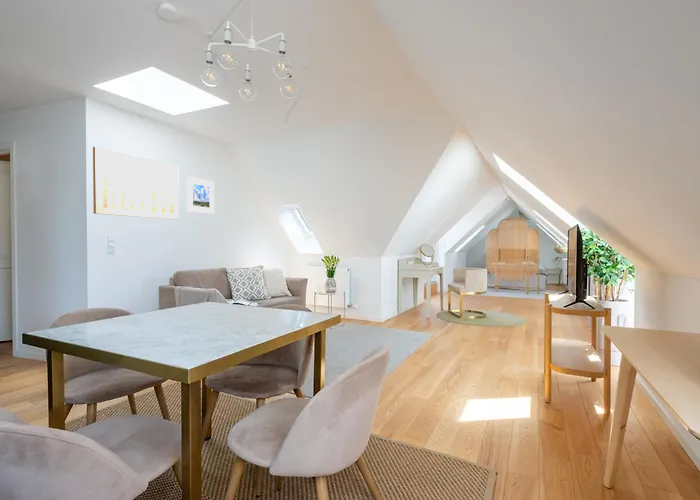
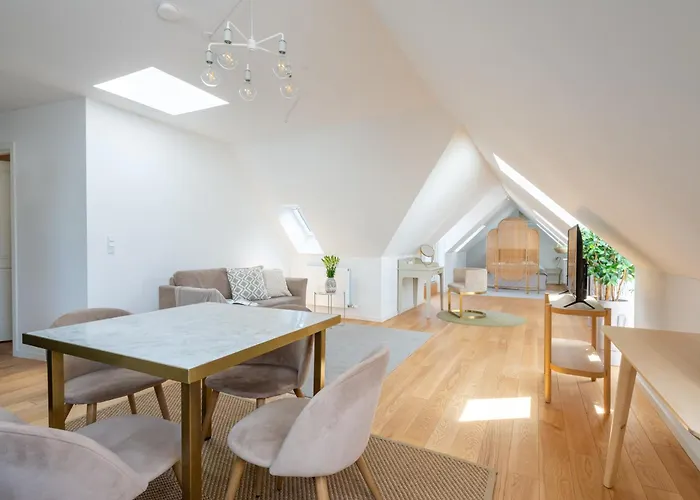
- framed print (201, 196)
- wall art (140, 187)
